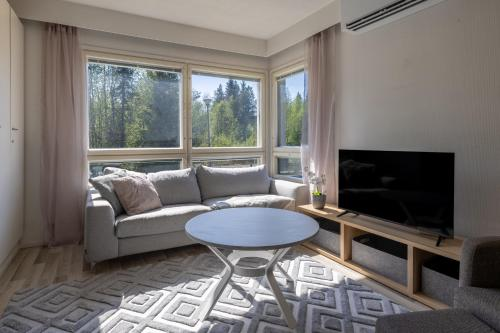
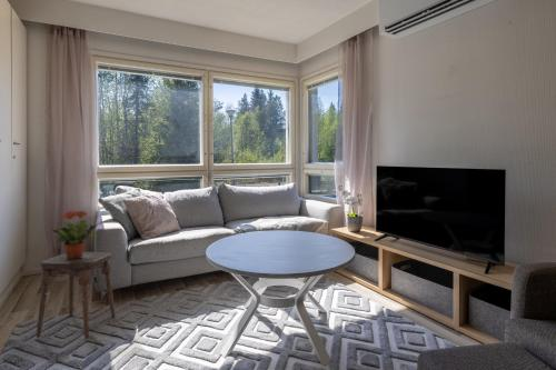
+ stool (81, 291)
+ potted plant (75, 232)
